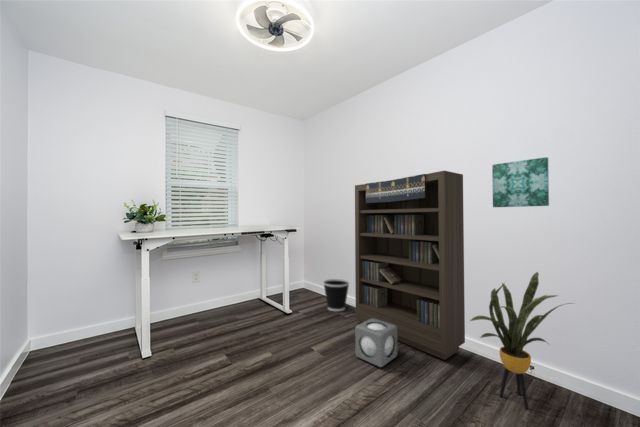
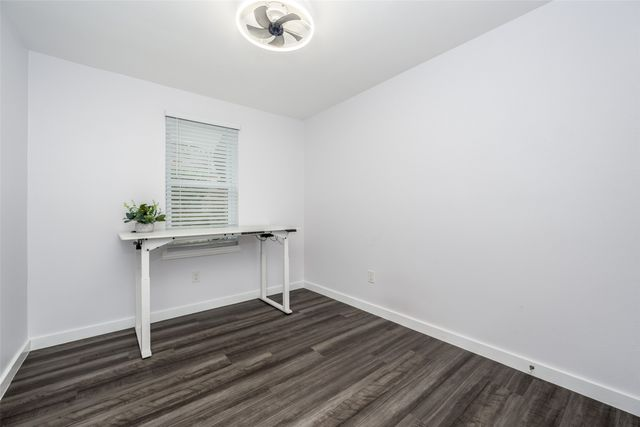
- speaker (376, 341)
- wall art (518, 184)
- wastebasket (336, 295)
- bookcase (403, 257)
- house plant (523, 339)
